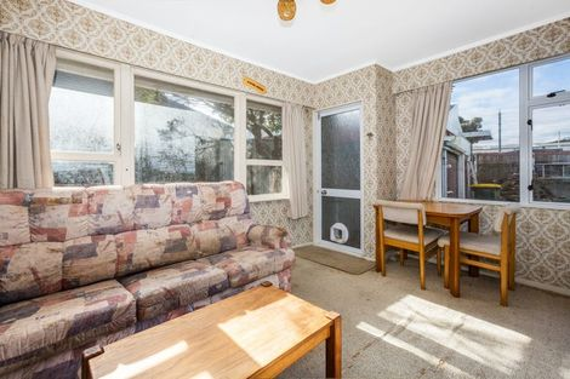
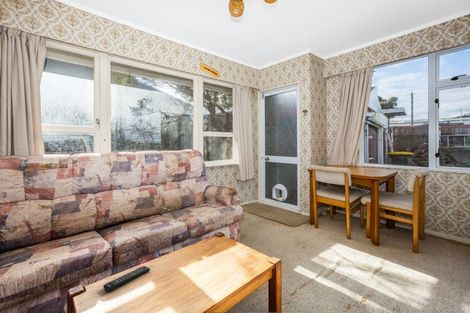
+ remote control (128, 277)
